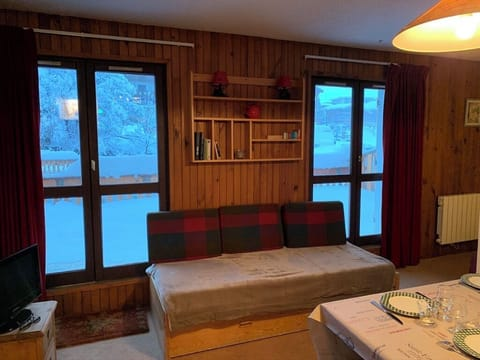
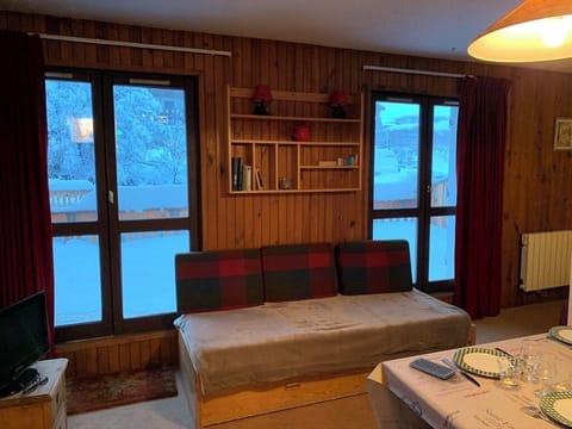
+ smartphone (431, 367)
